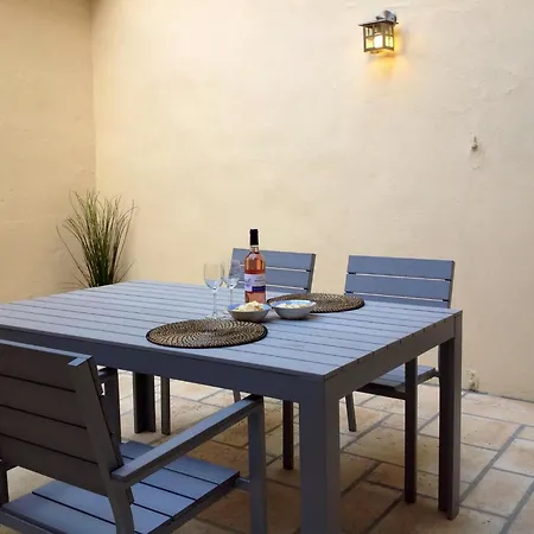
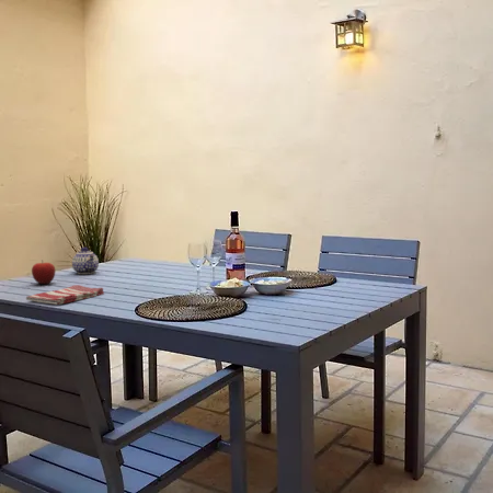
+ dish towel (66, 294)
+ fruit (43, 272)
+ teapot (85, 260)
